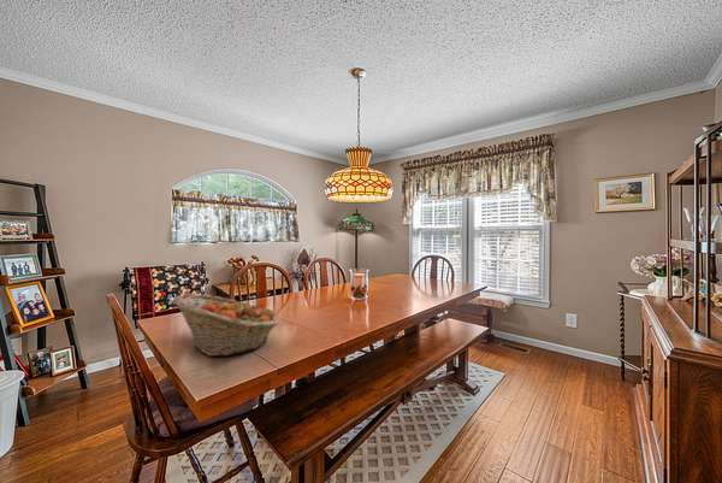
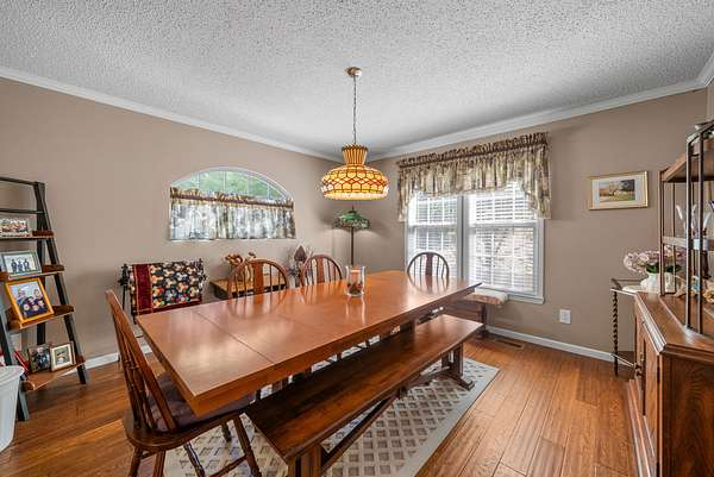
- fruit basket (227, 317)
